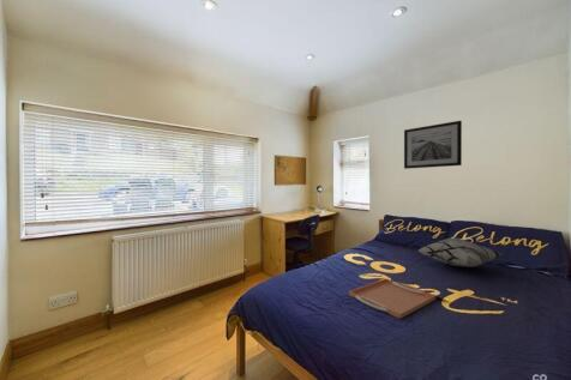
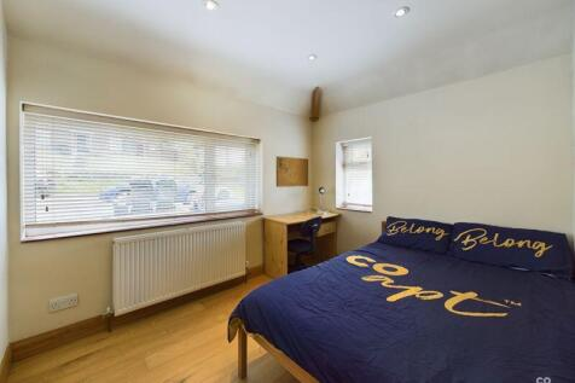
- decorative pillow (458, 252)
- serving tray (391, 295)
- wall art (431, 146)
